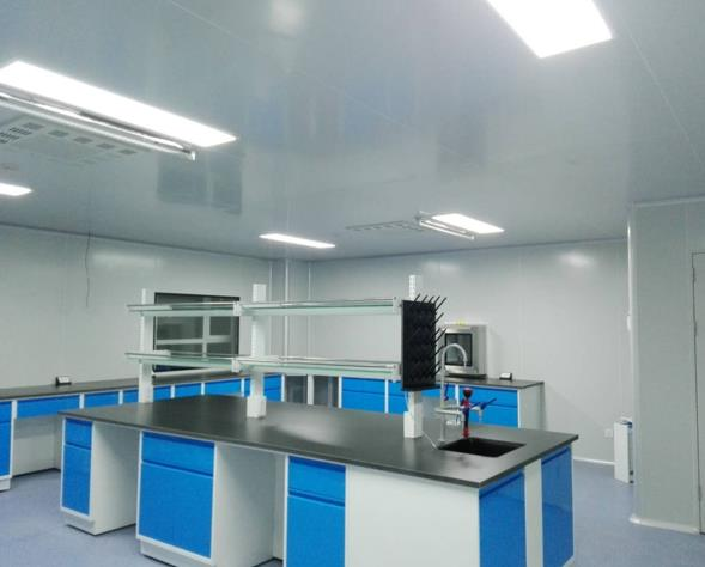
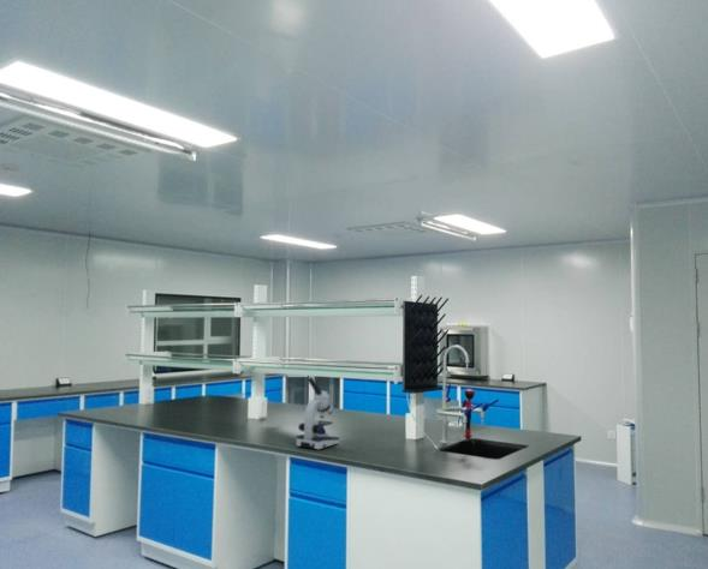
+ microscope (317, 411)
